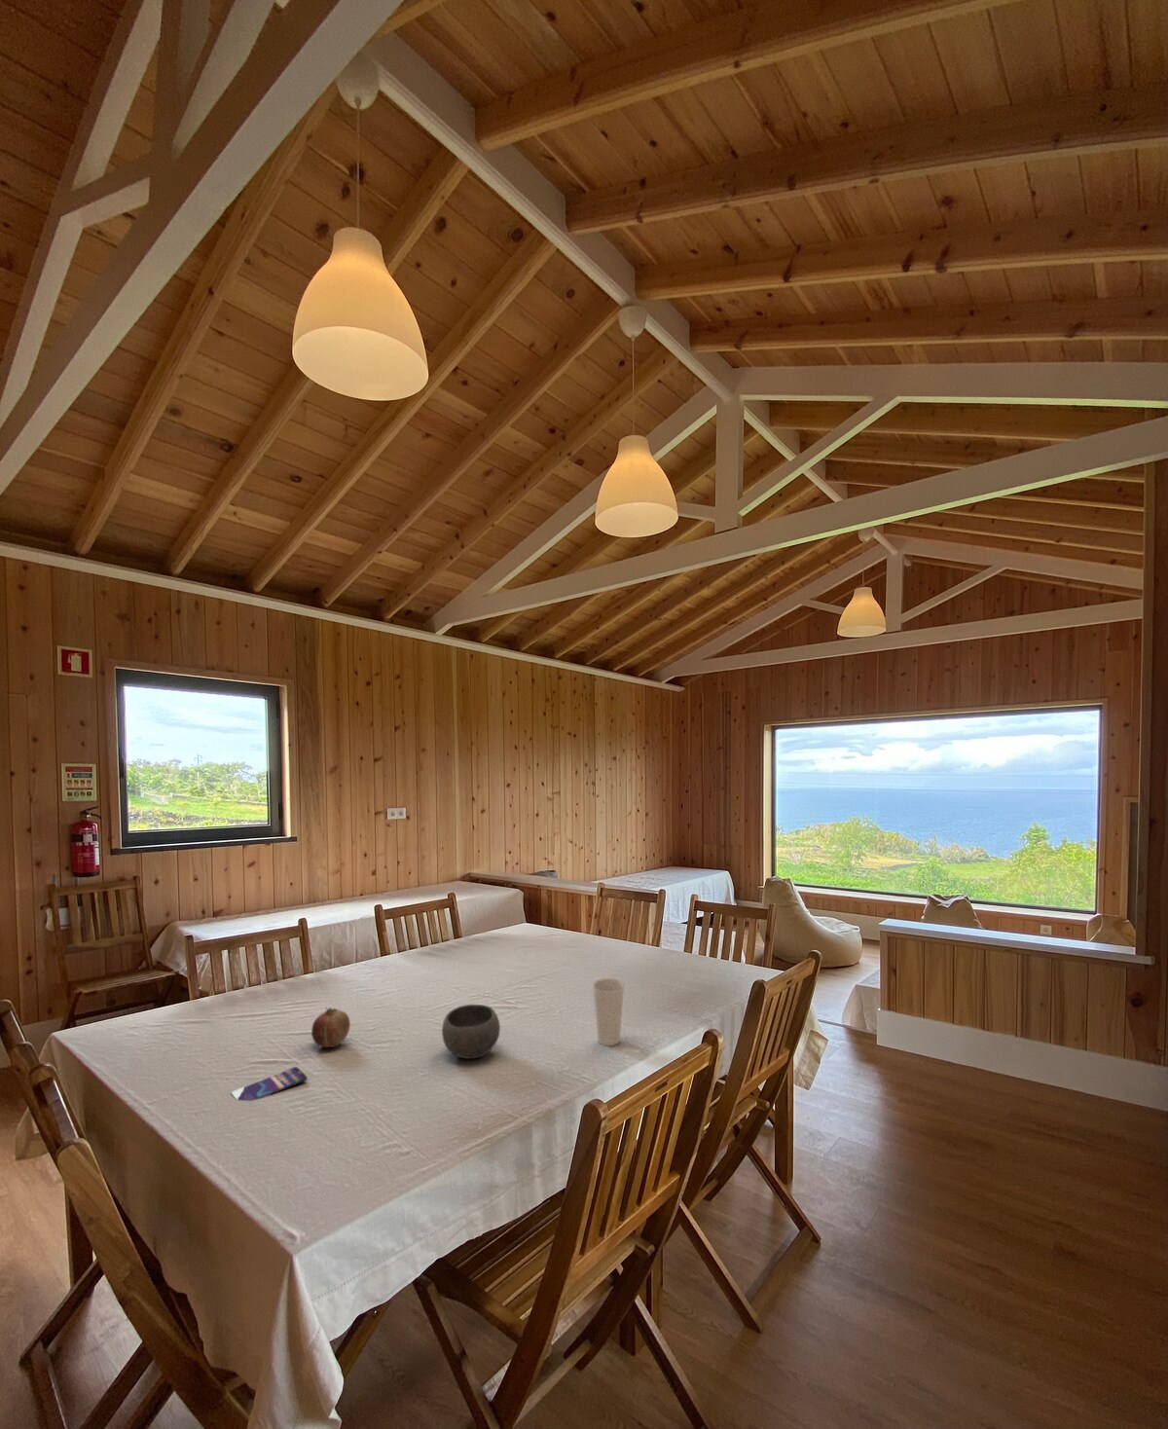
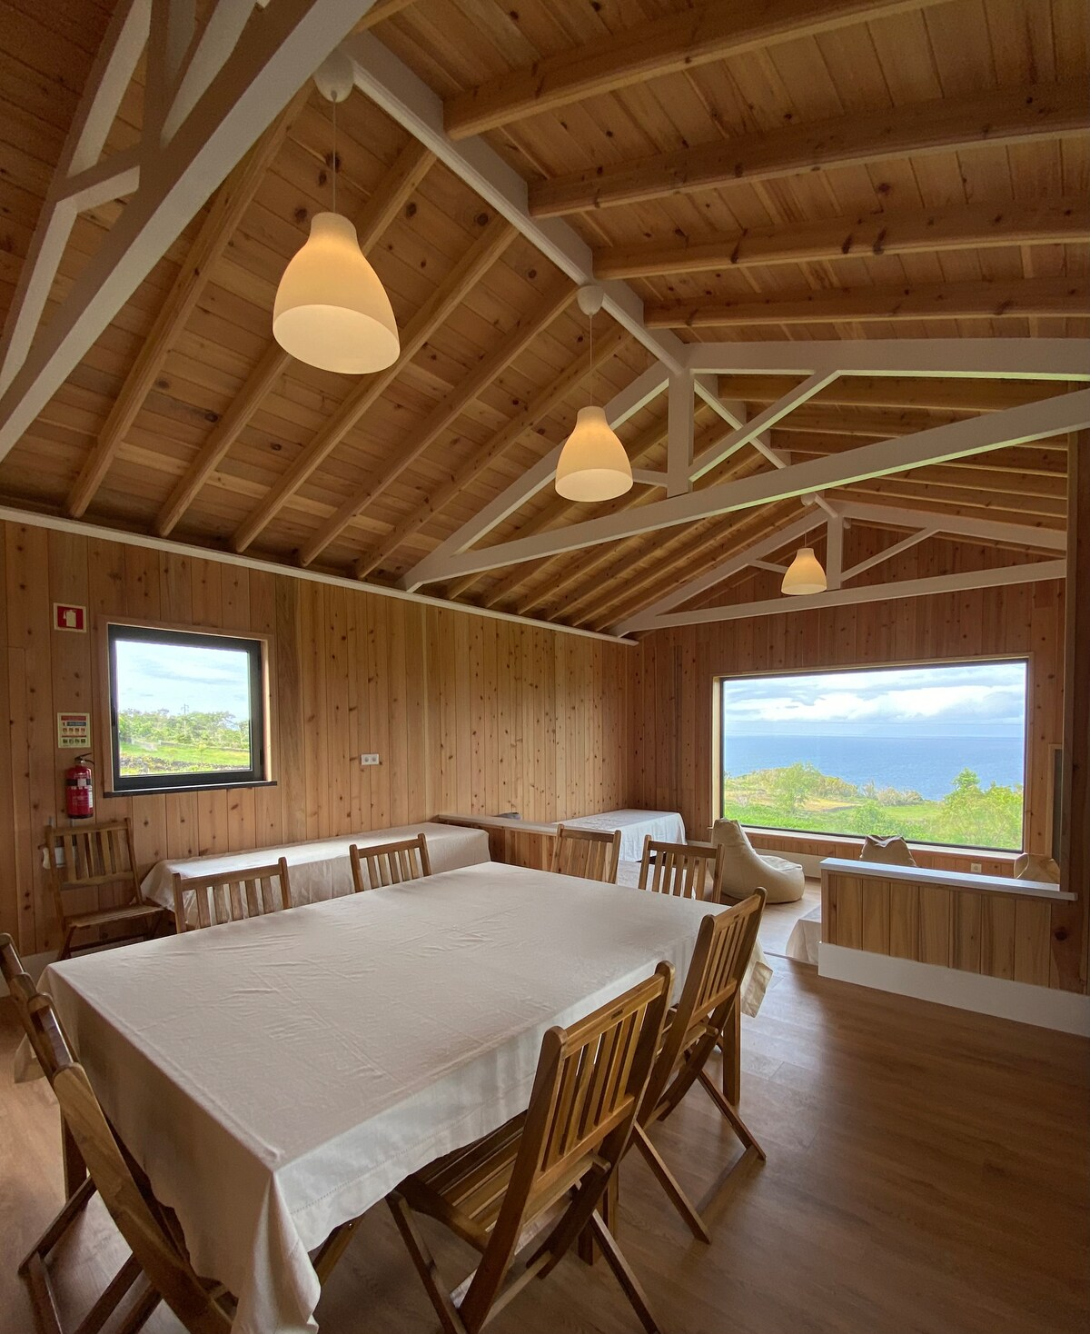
- cup (608, 1012)
- bowl (471, 1033)
- fruit (331, 1025)
- smartphone (269, 1085)
